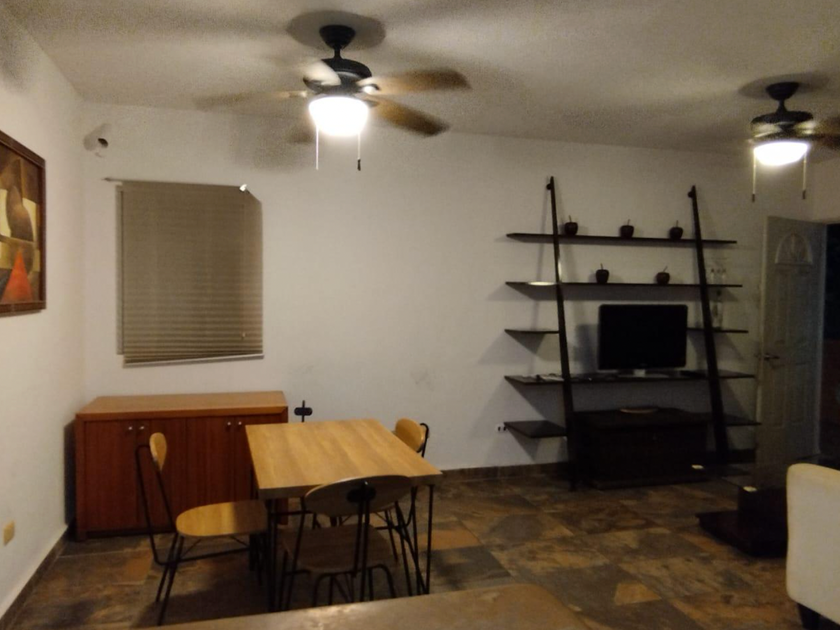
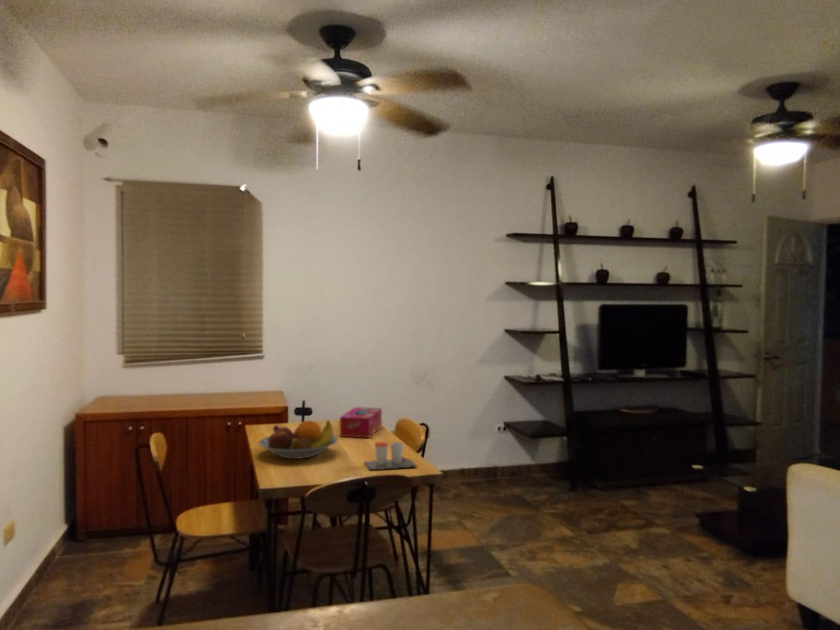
+ tissue box (361, 421)
+ fruit bowl (298, 437)
+ cup (391, 453)
